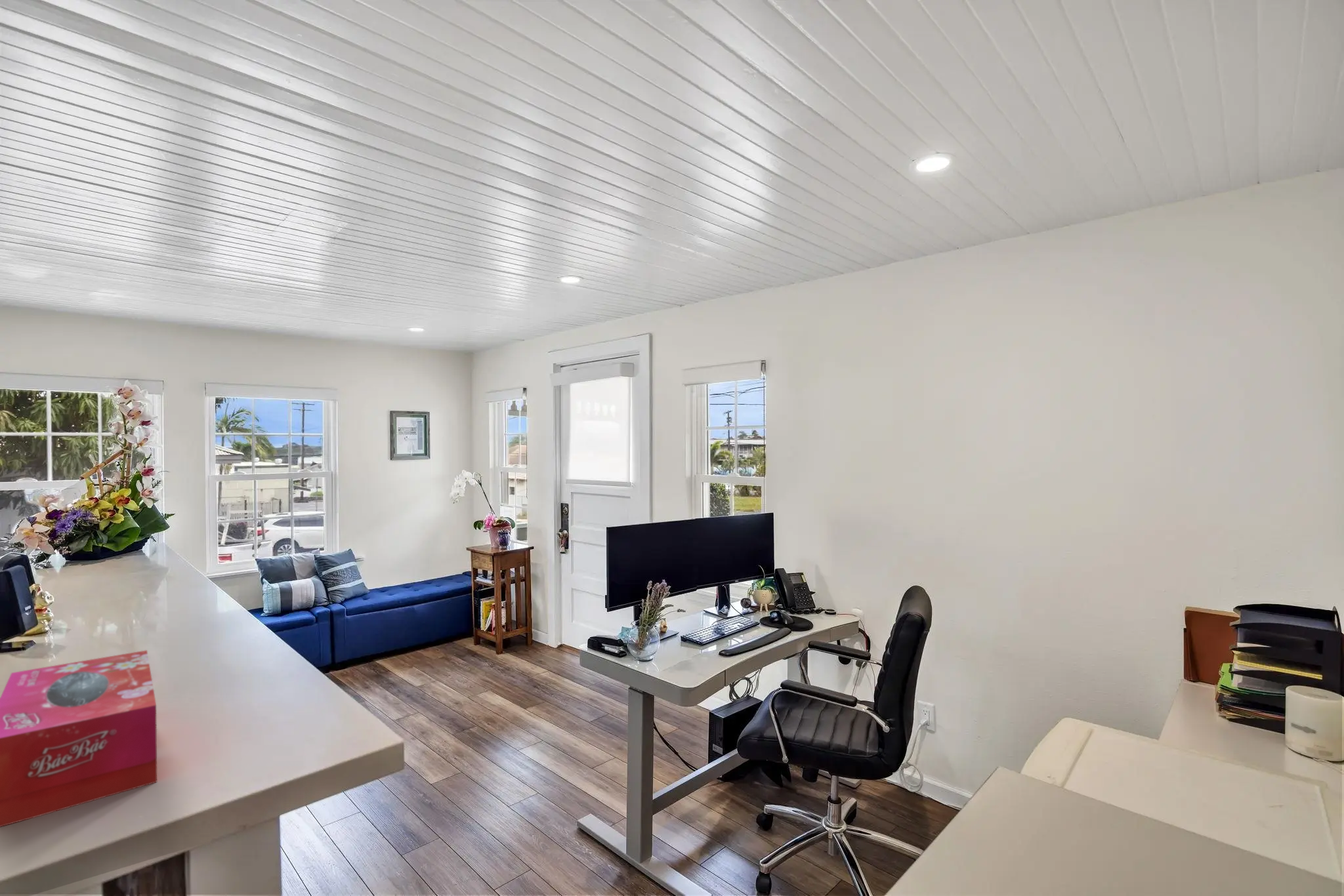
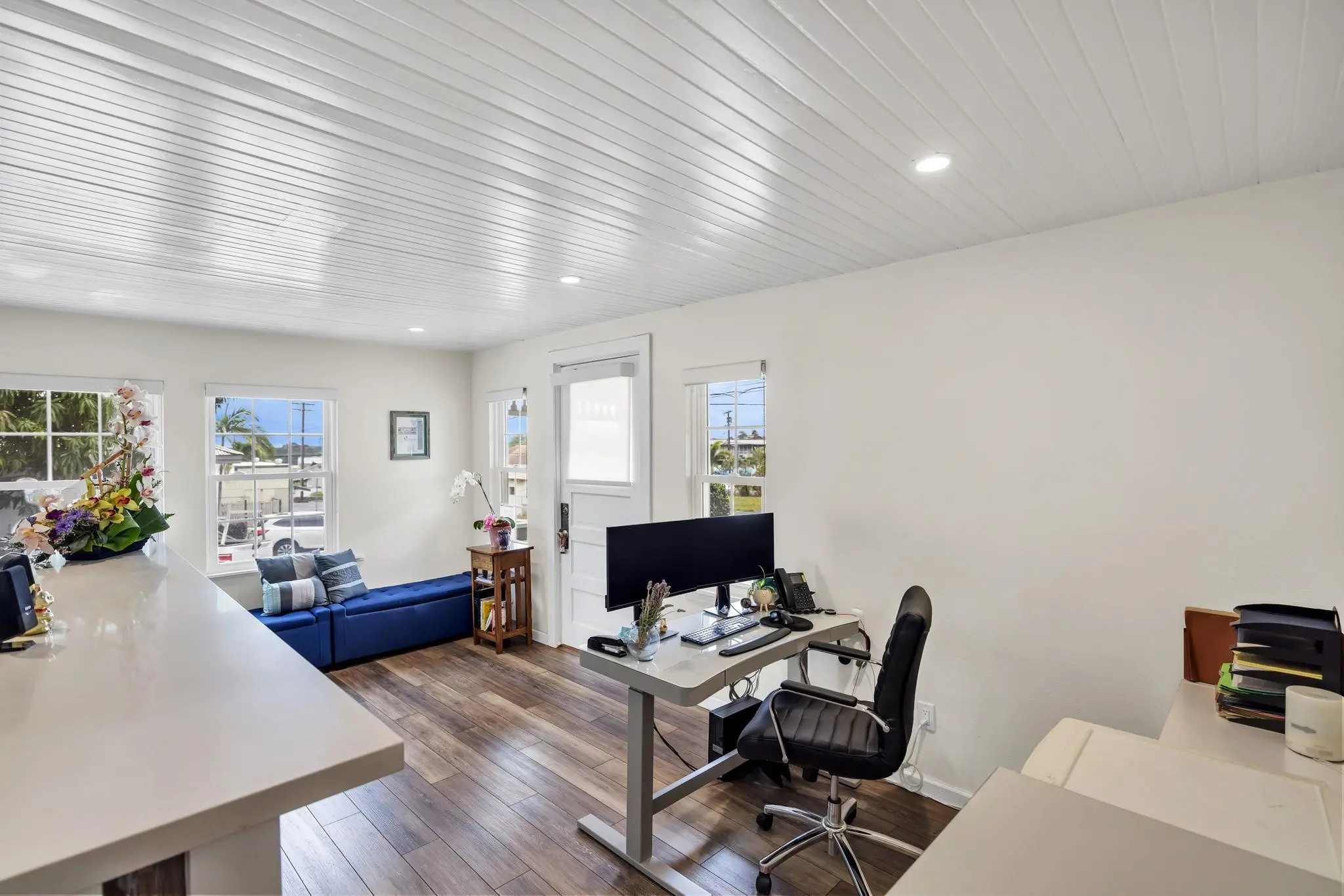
- tissue box (79, 724)
